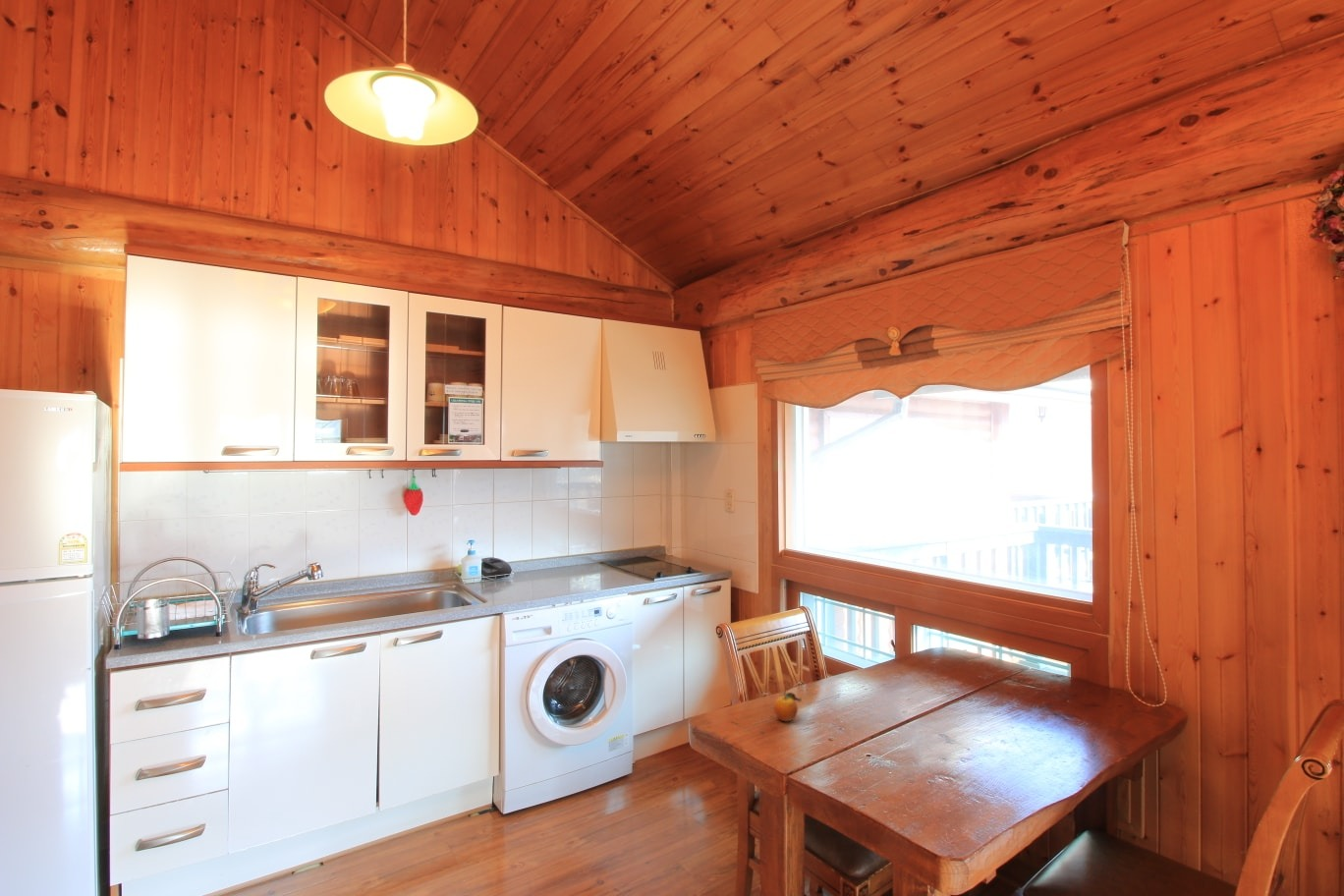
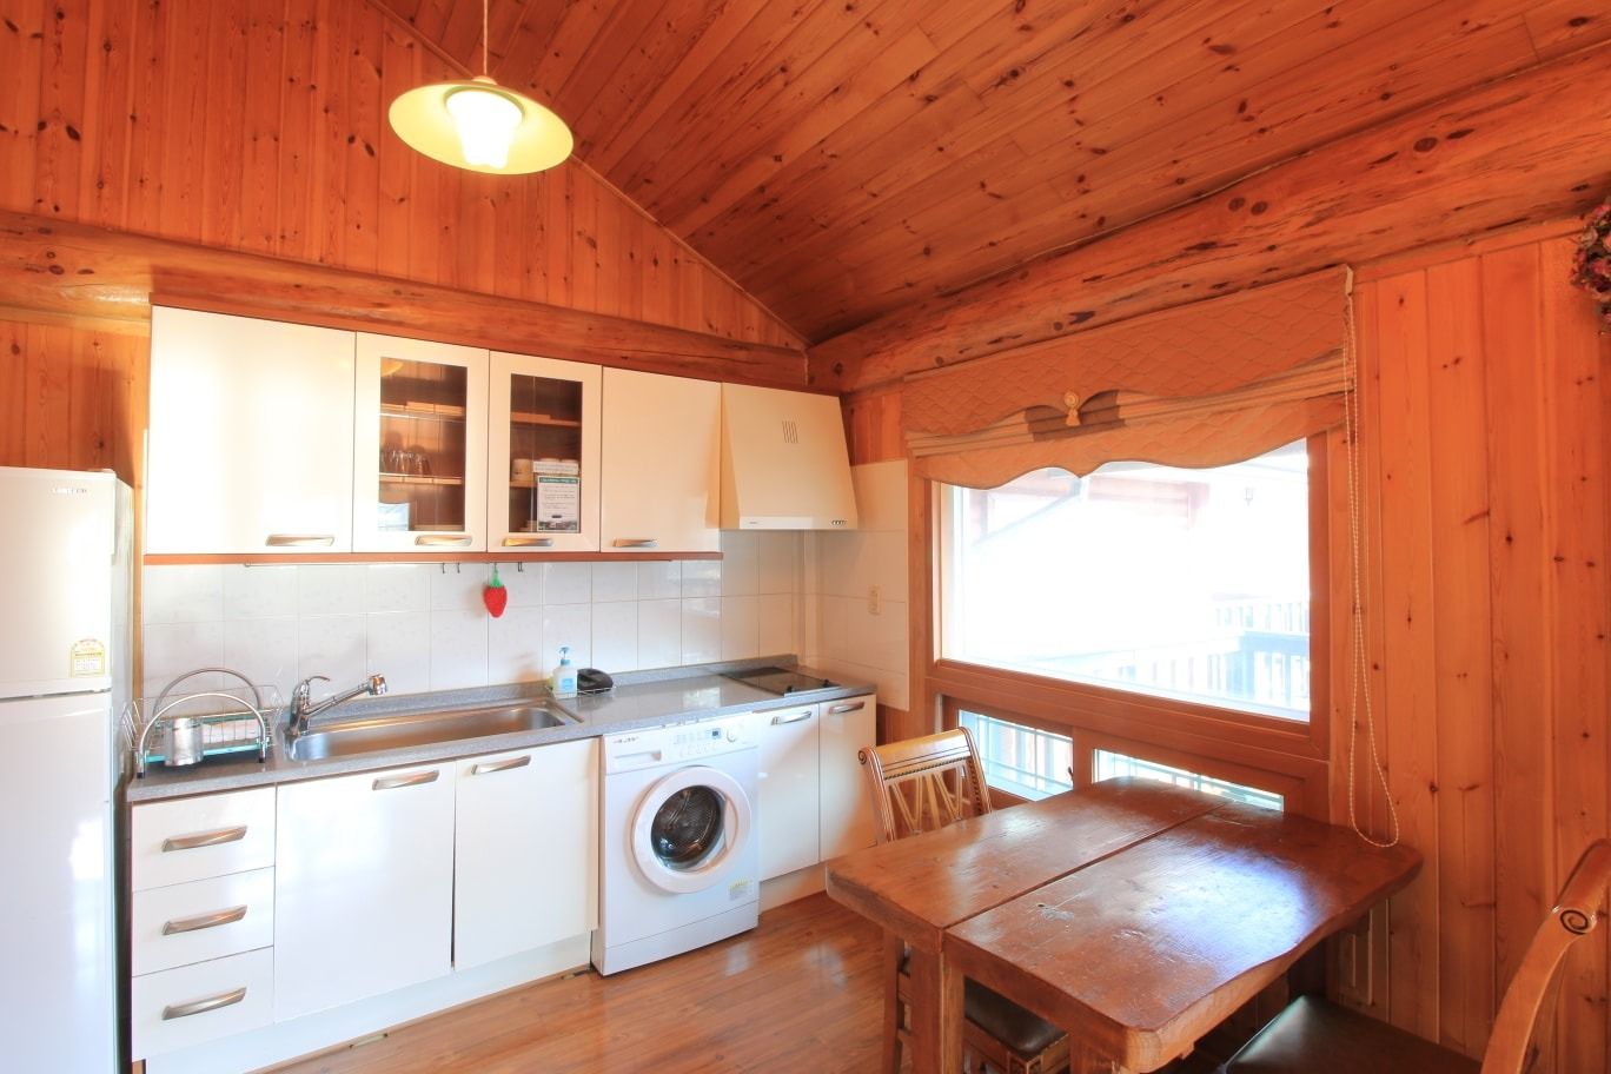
- fruit (790, 702)
